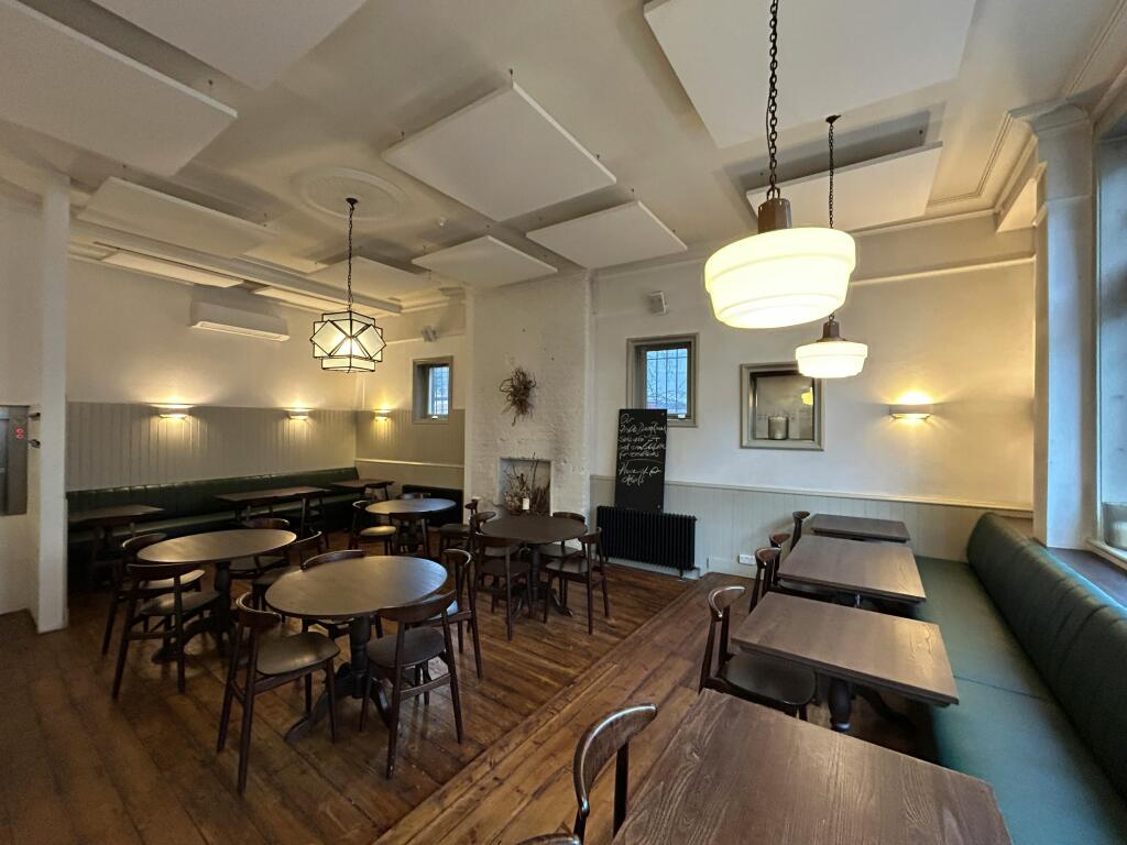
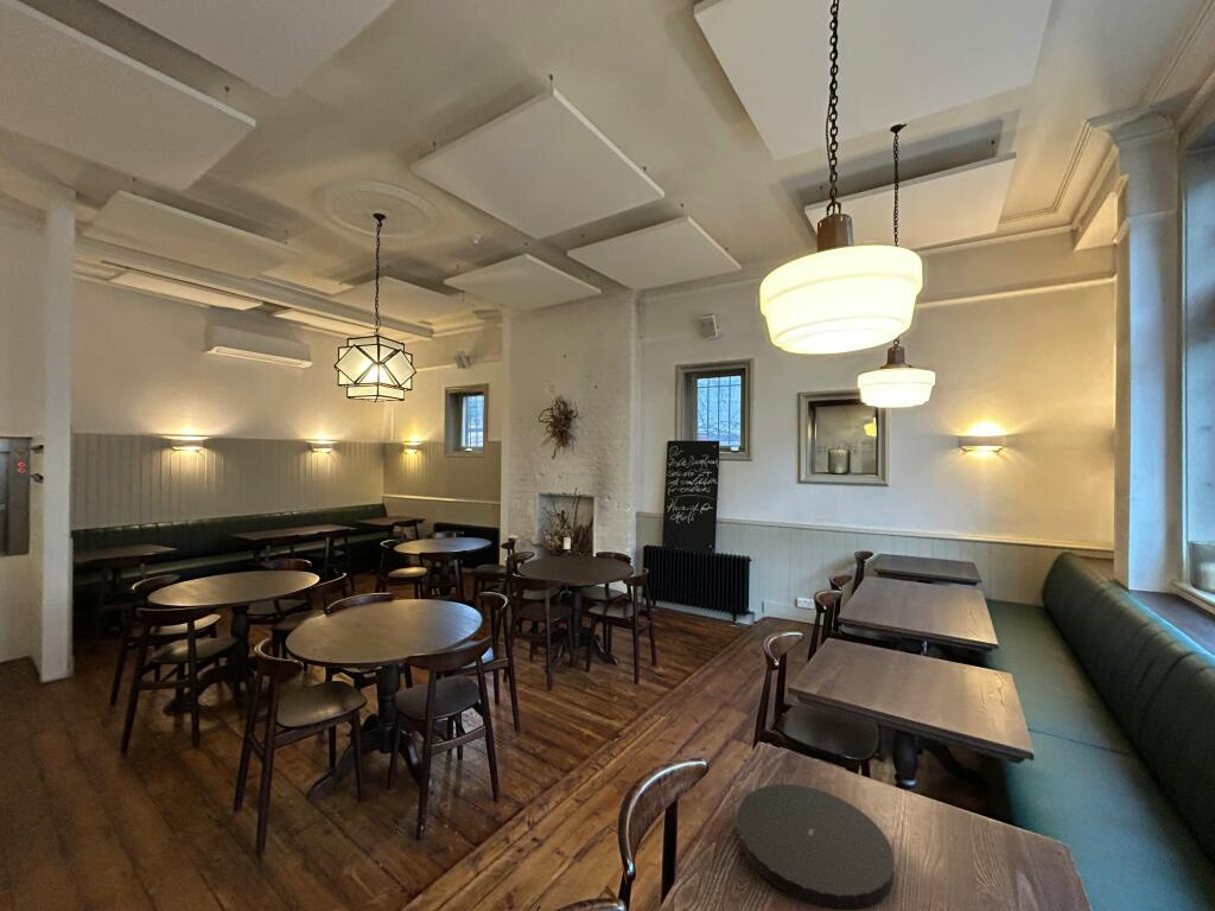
+ plate (810, 837)
